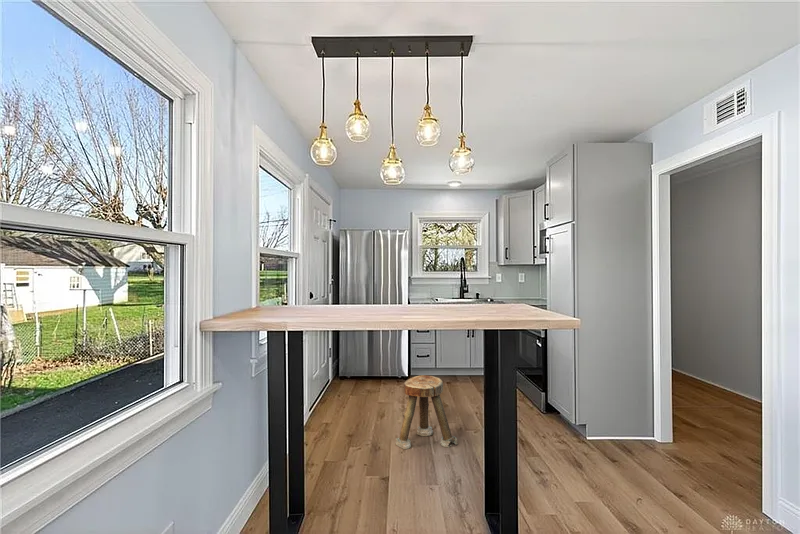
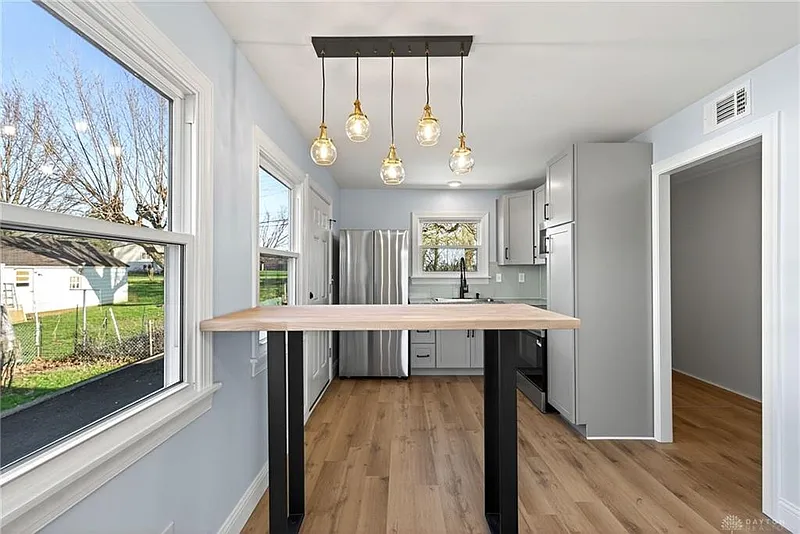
- stool (423, 411)
